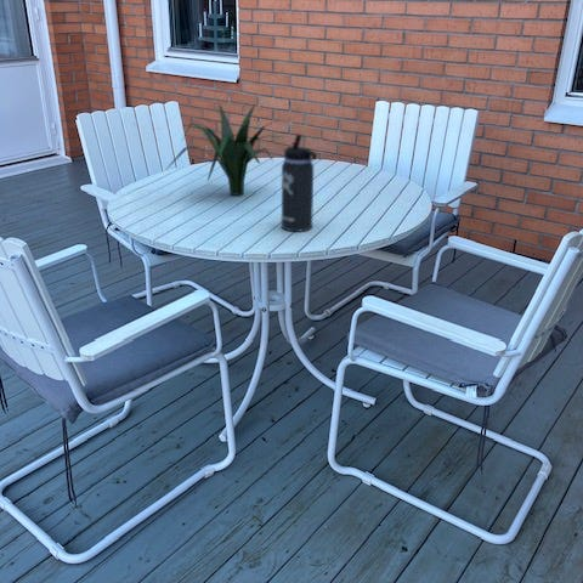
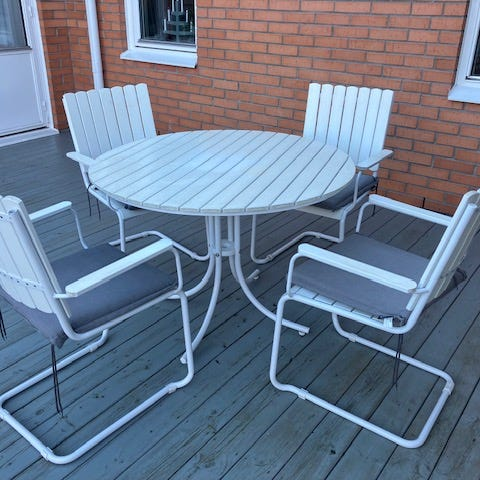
- thermos bottle (300, 182)
- plant (233, 154)
